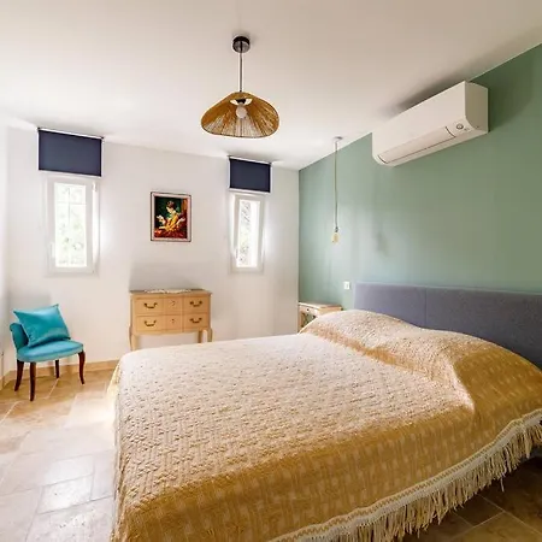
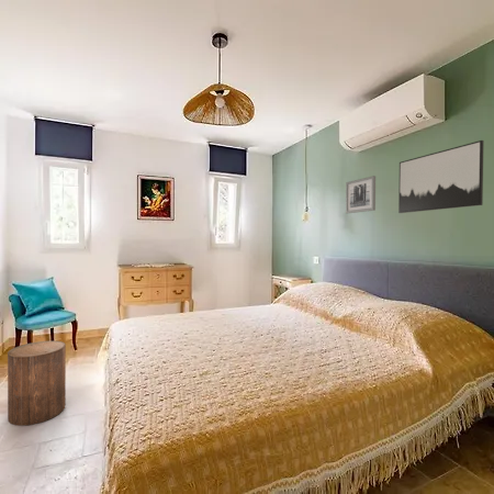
+ wall art (436, 181)
+ stool (37, 380)
+ wall art (359, 195)
